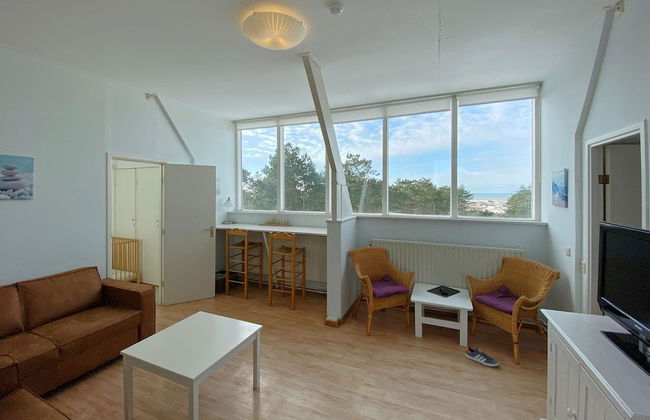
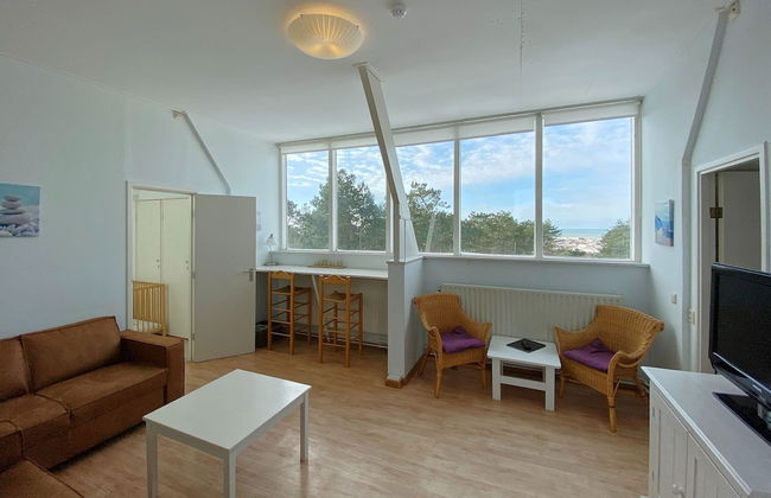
- sneaker (481, 355)
